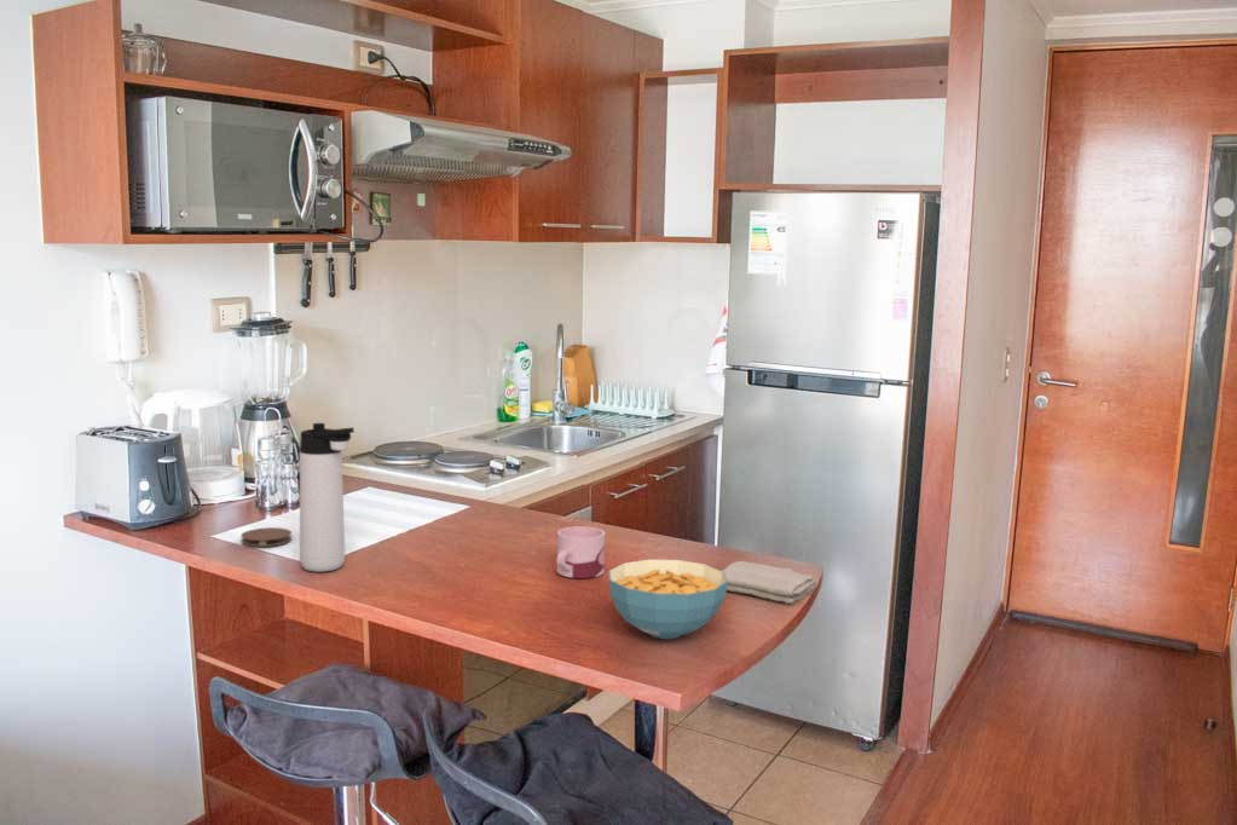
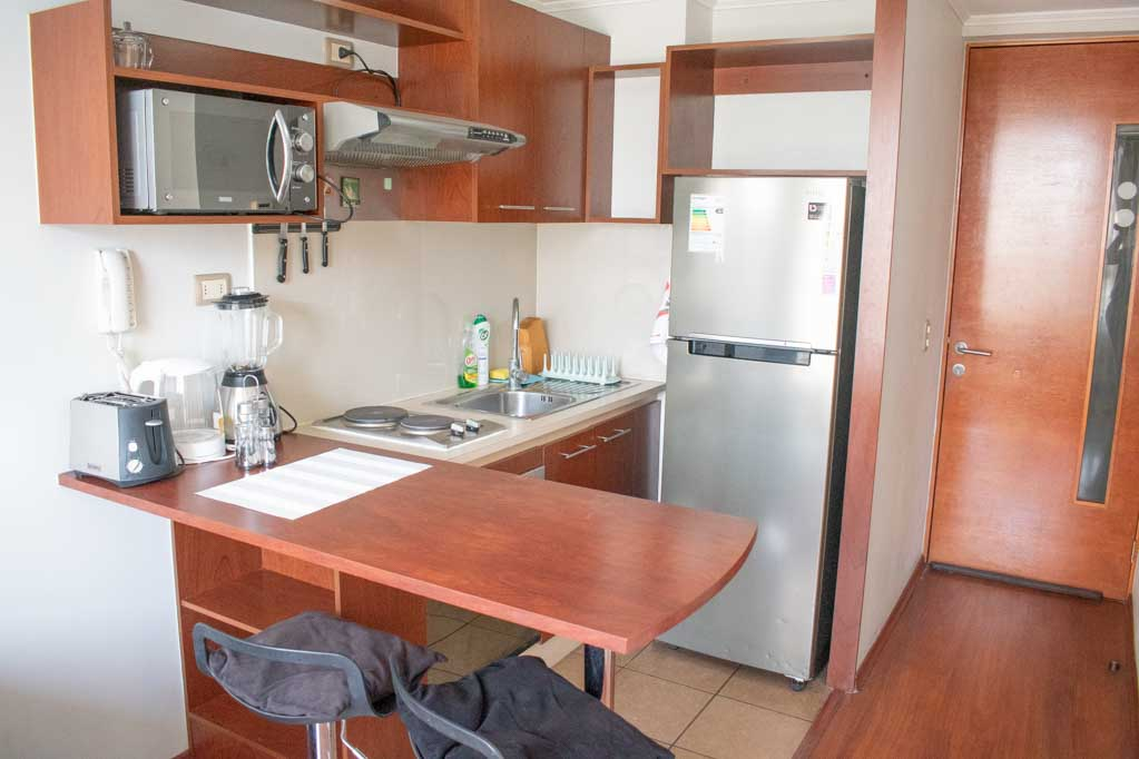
- coaster (266, 536)
- thermos bottle (328, 497)
- washcloth (762, 579)
- cereal bowl (666, 604)
- mug (576, 553)
